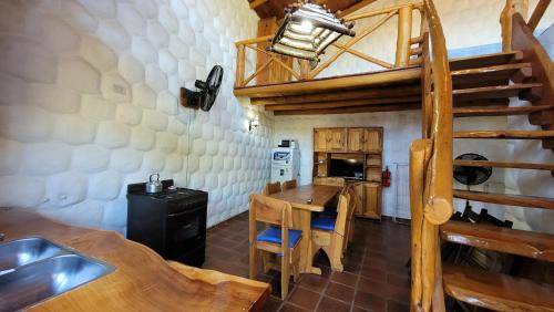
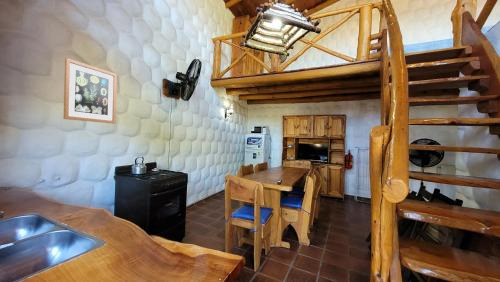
+ wall art (93, 94)
